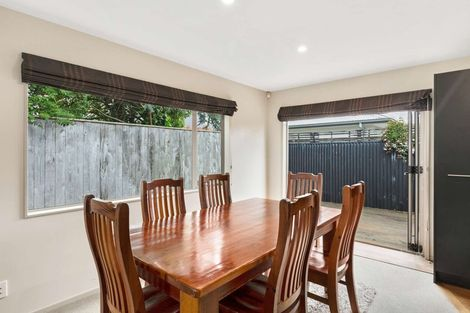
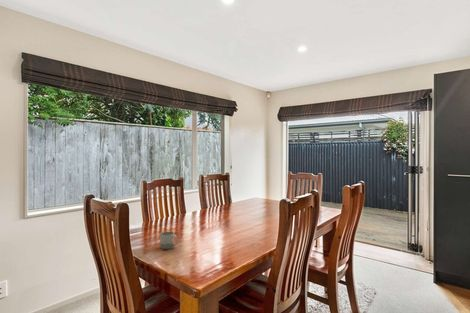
+ cup (169, 240)
